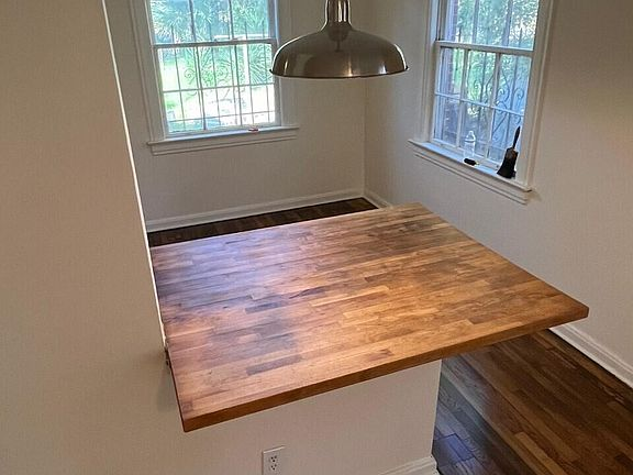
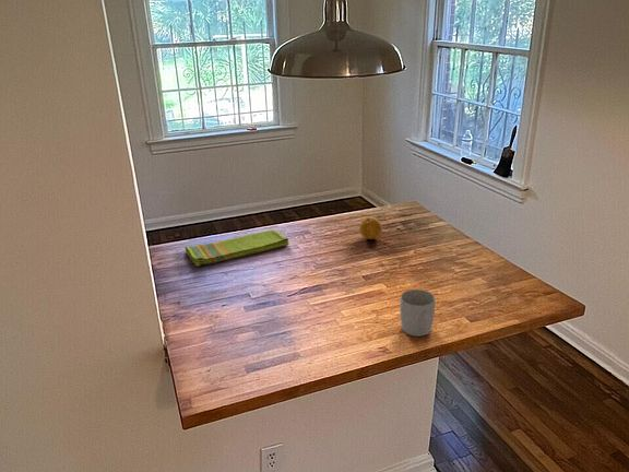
+ mug (419, 317)
+ dish towel (237, 245)
+ fruit (370, 227)
